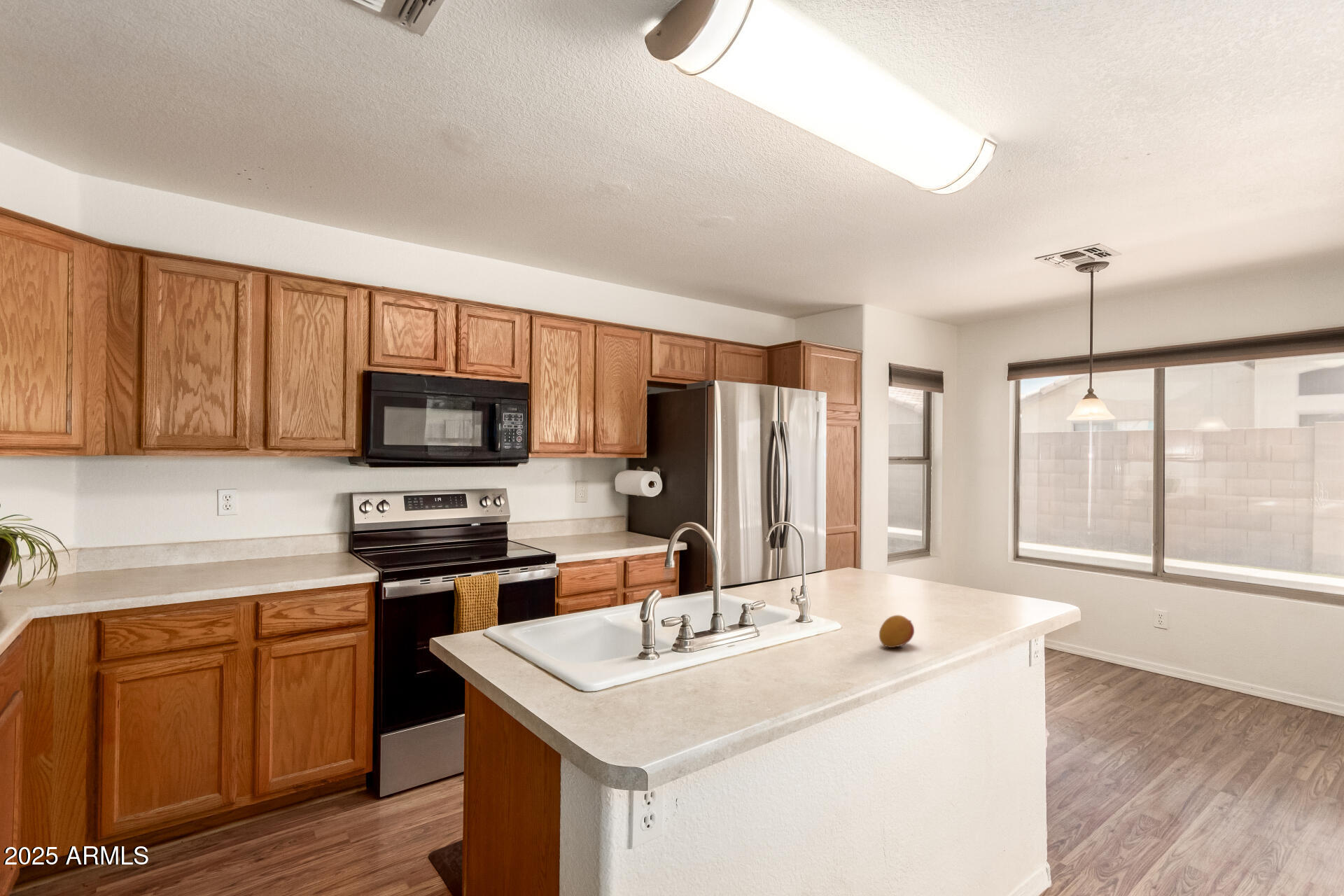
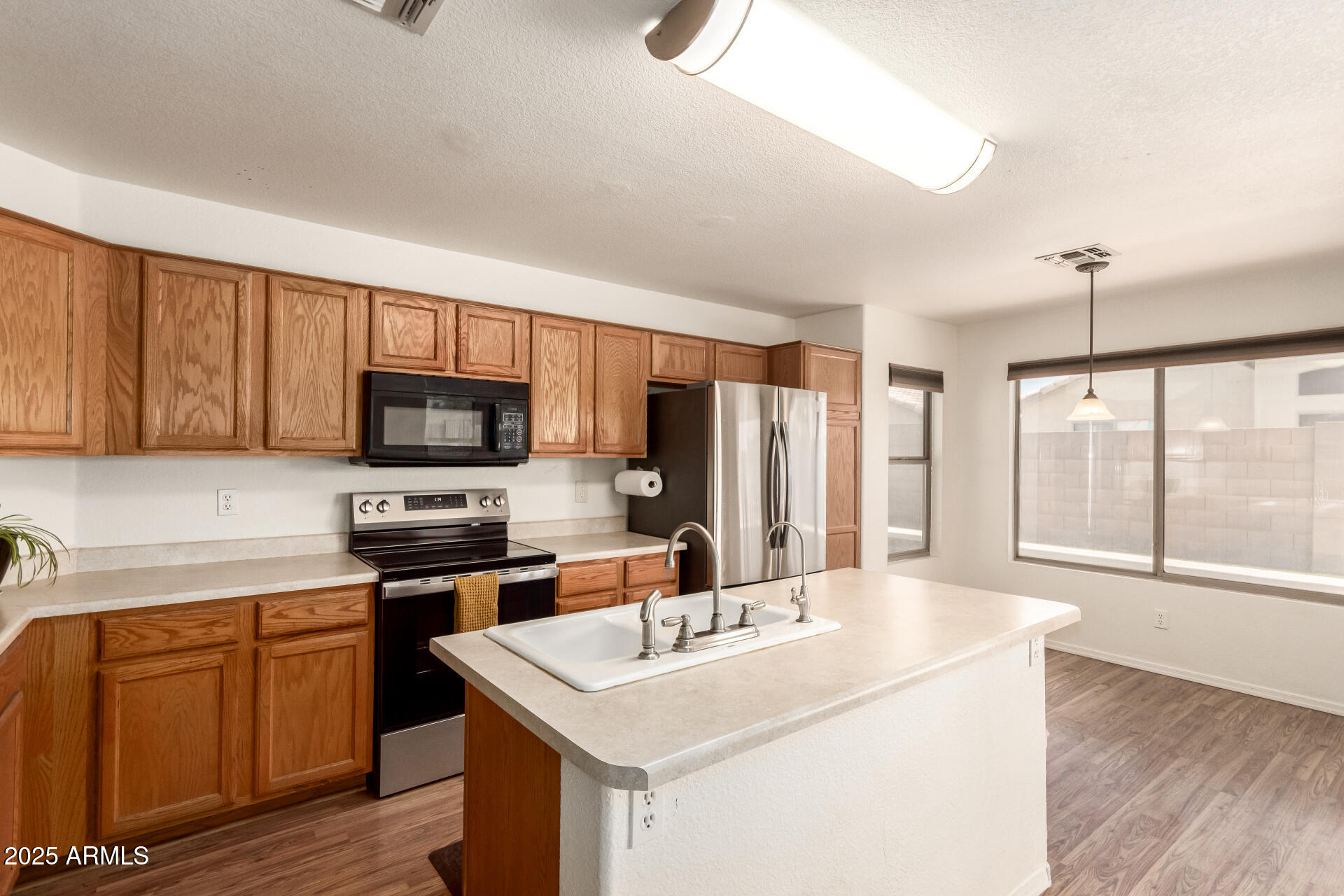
- fruit (897, 631)
